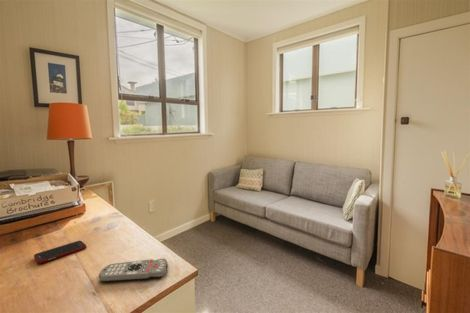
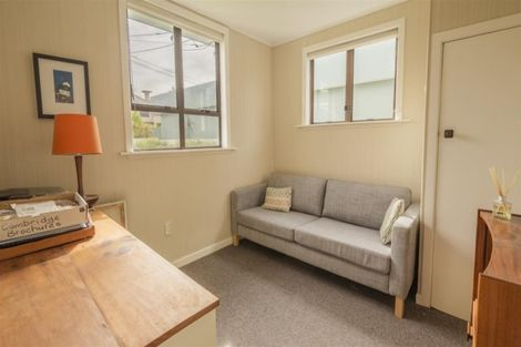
- cell phone (61, 251)
- remote control (134, 270)
